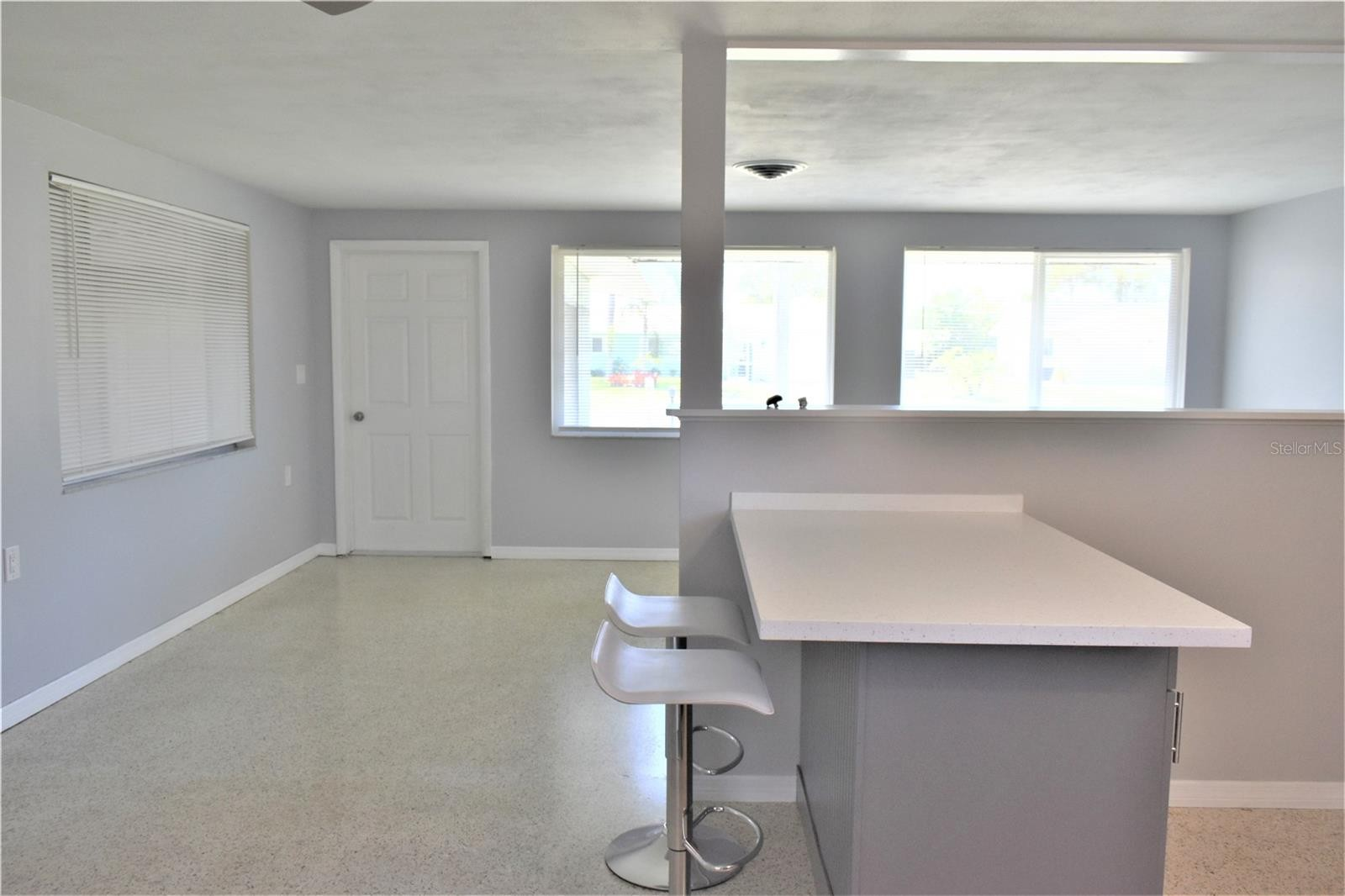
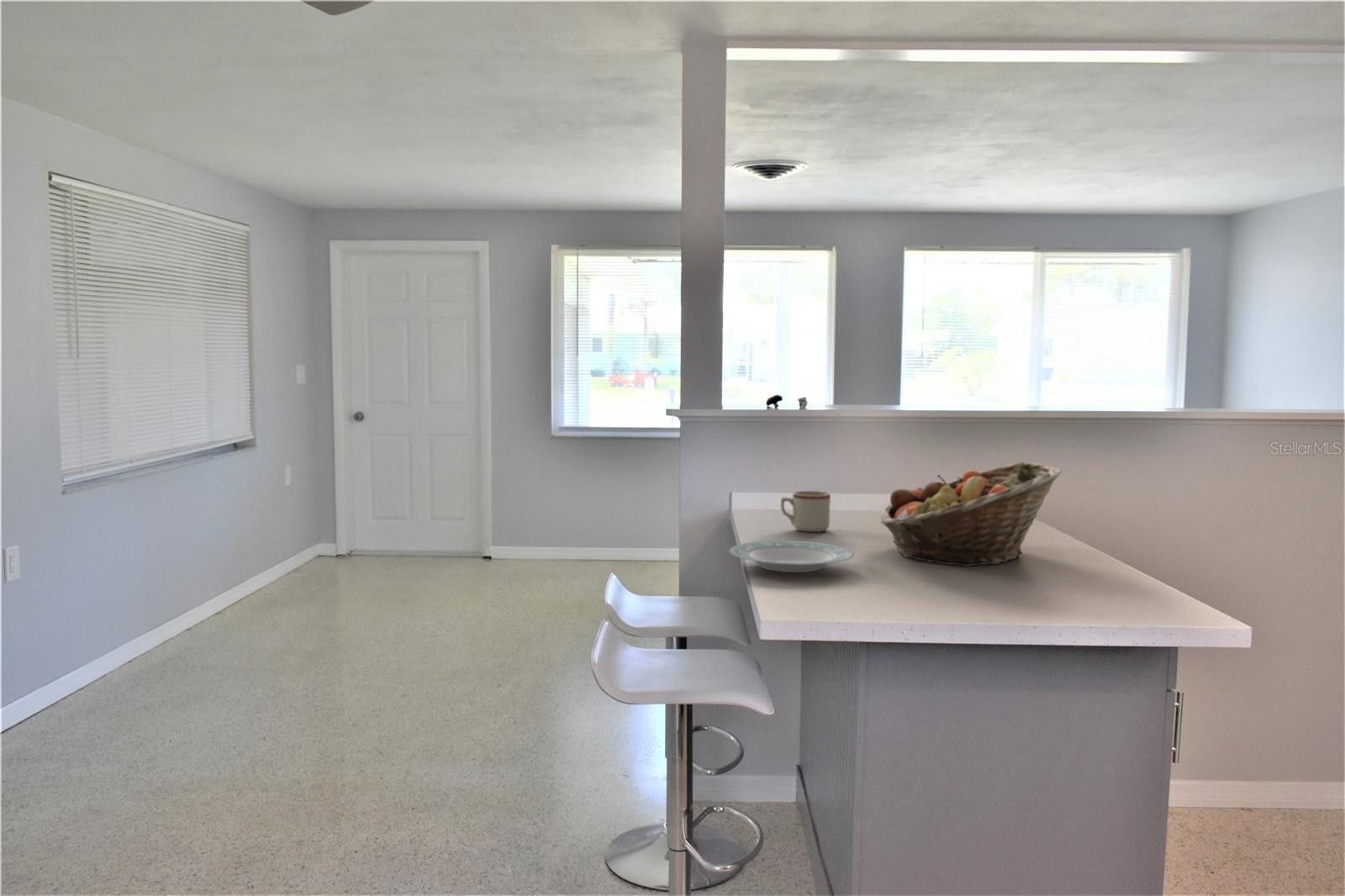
+ mug (804, 511)
+ plate (790, 559)
+ fruit basket (967, 509)
